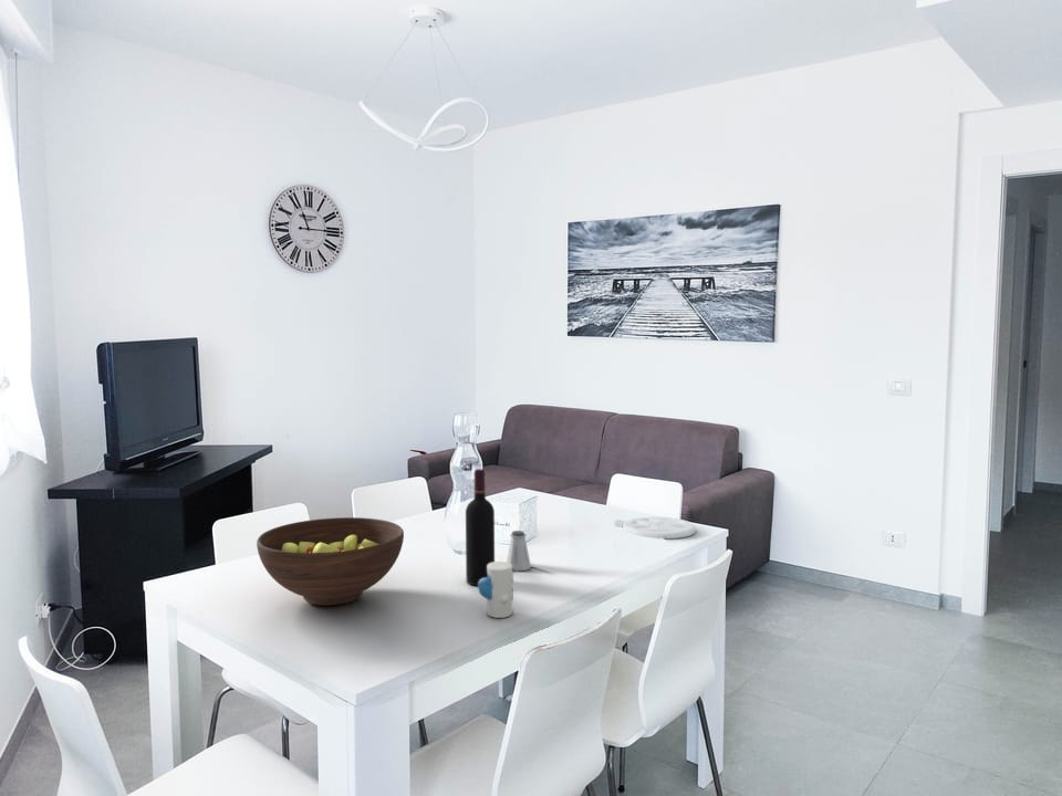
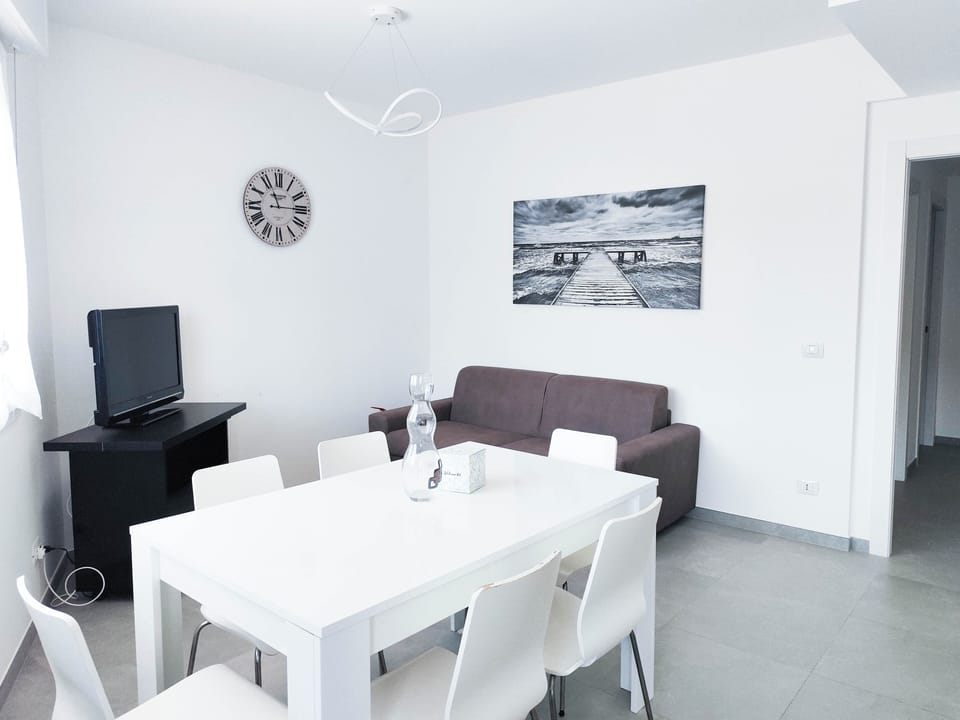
- fruit bowl (332, 565)
- toy (494, 589)
- wine bottle (479, 525)
- saltshaker (518, 549)
- plate (653, 526)
